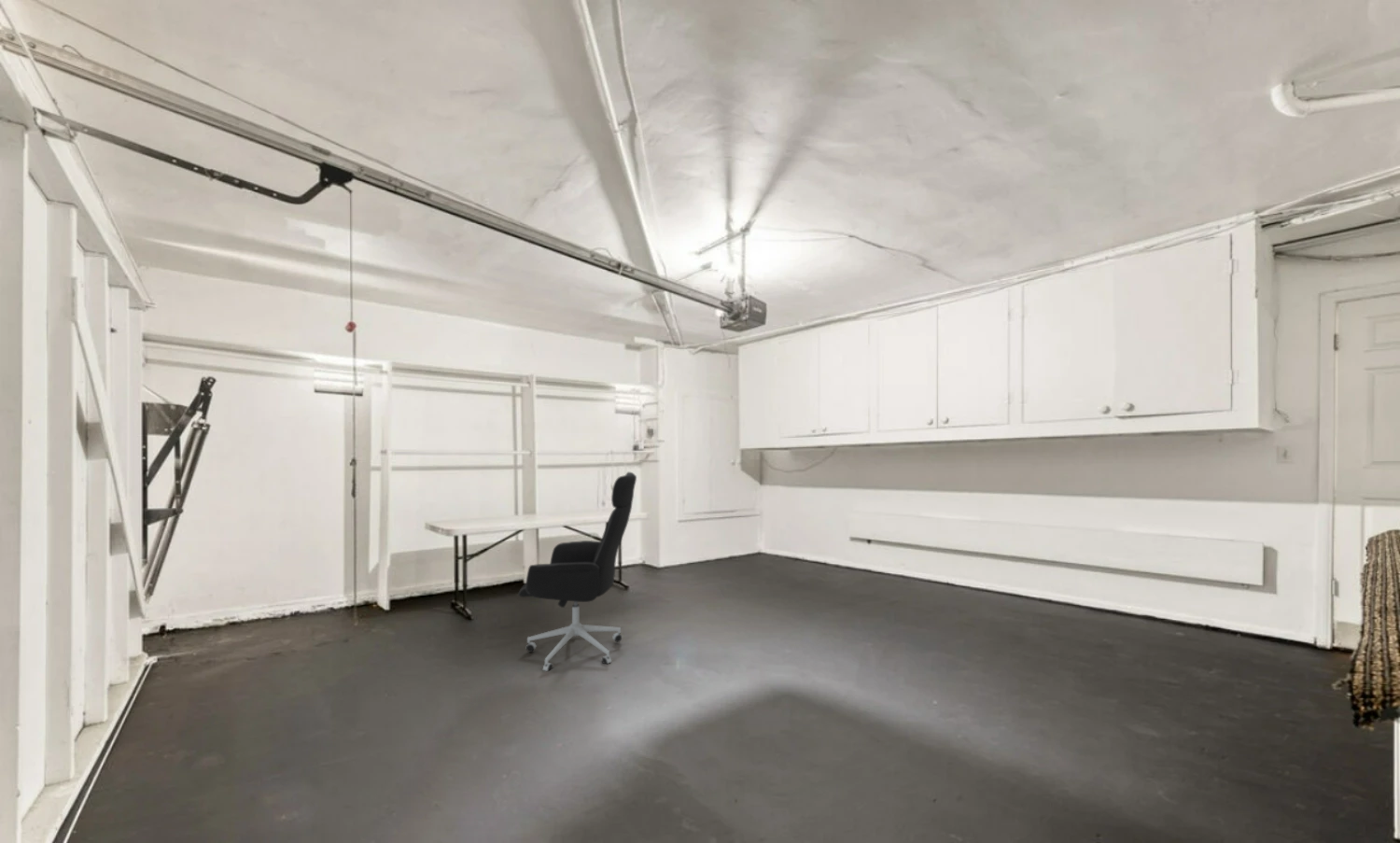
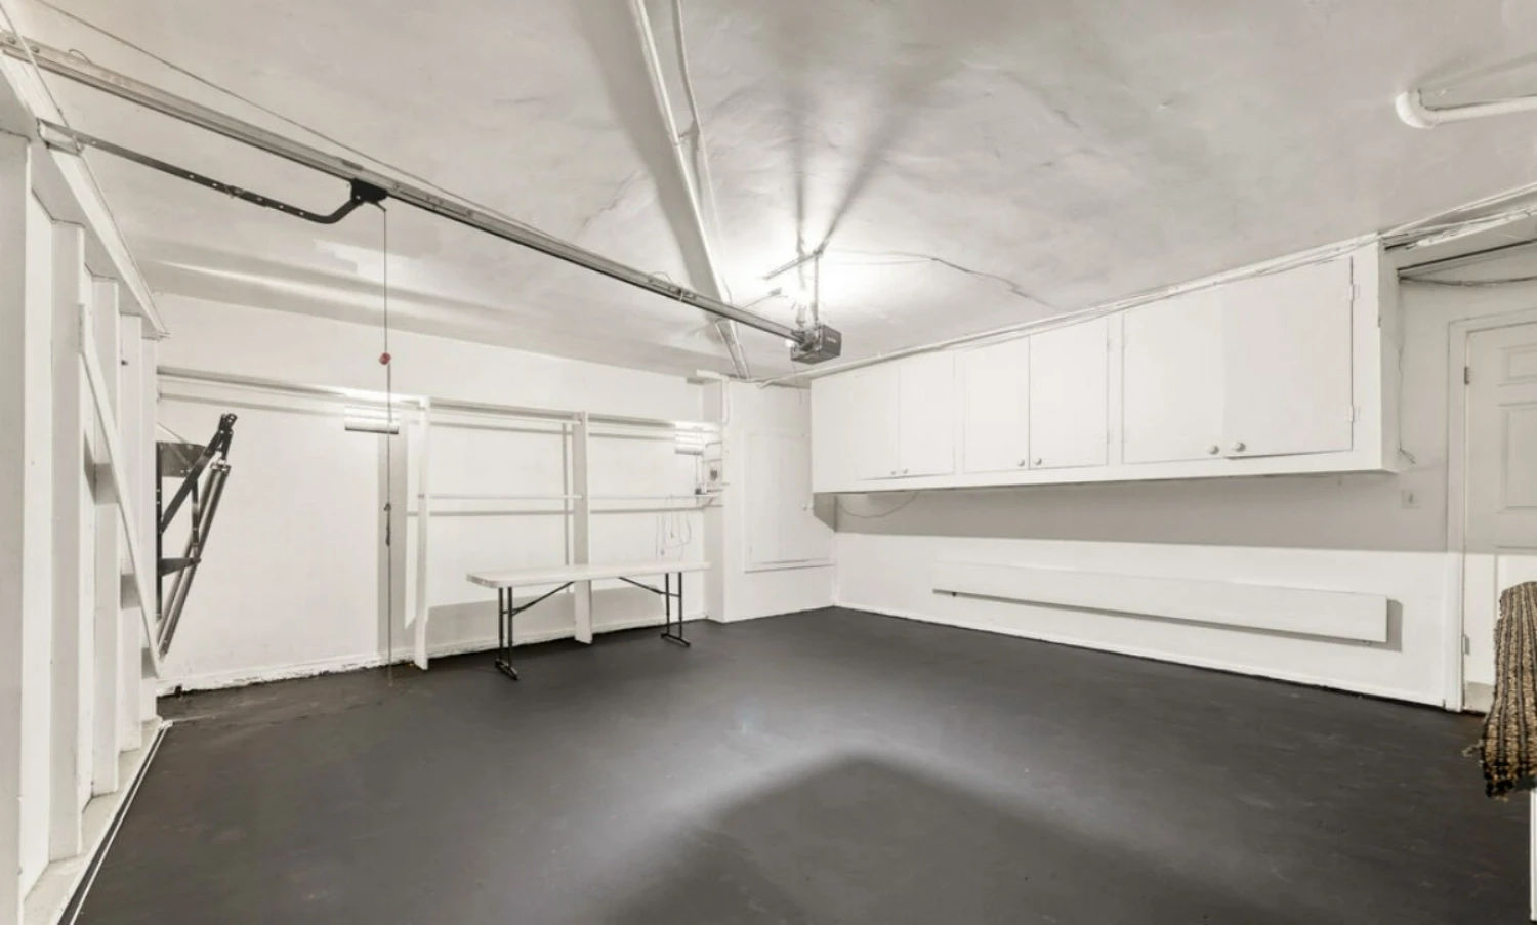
- office chair (581, 563)
